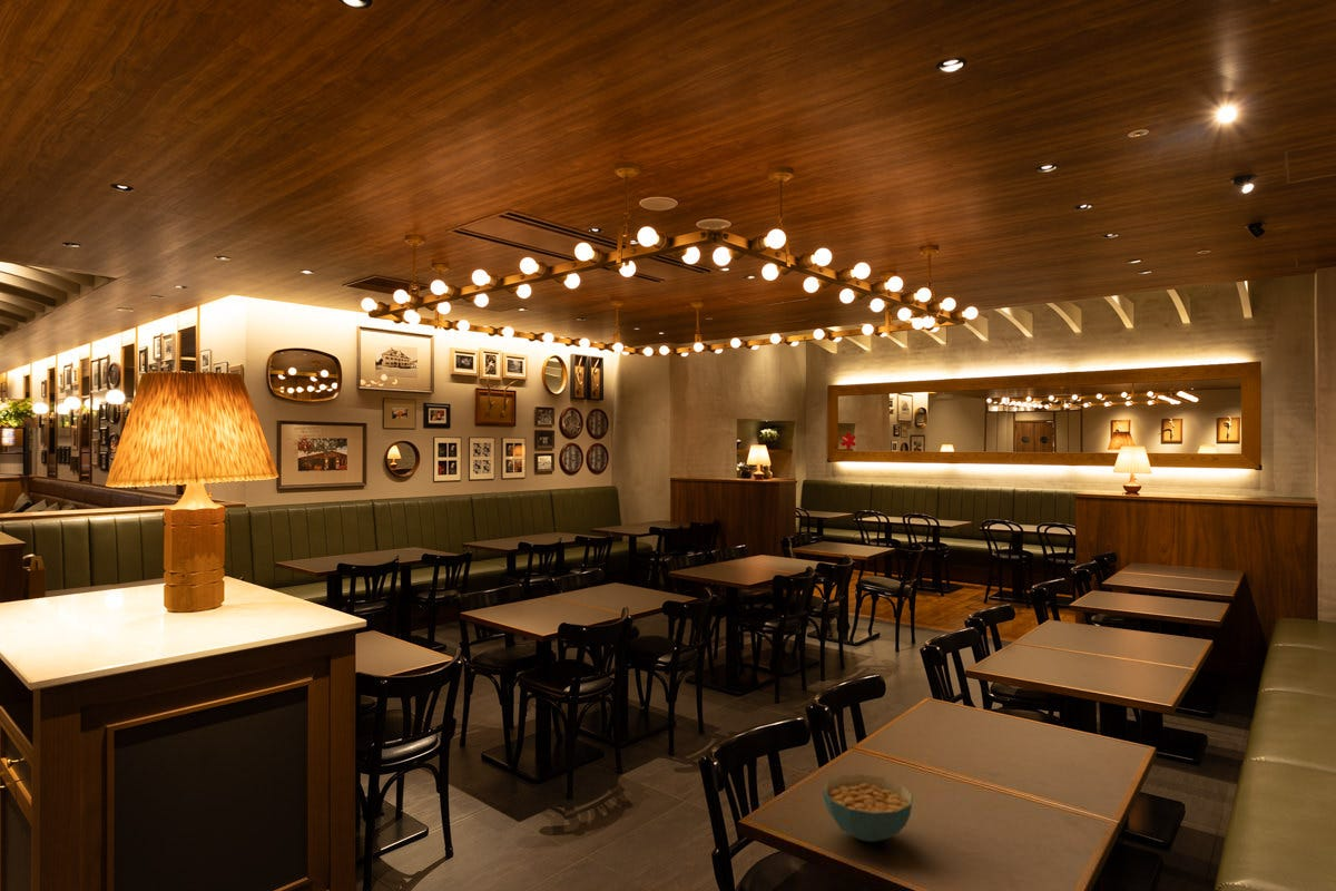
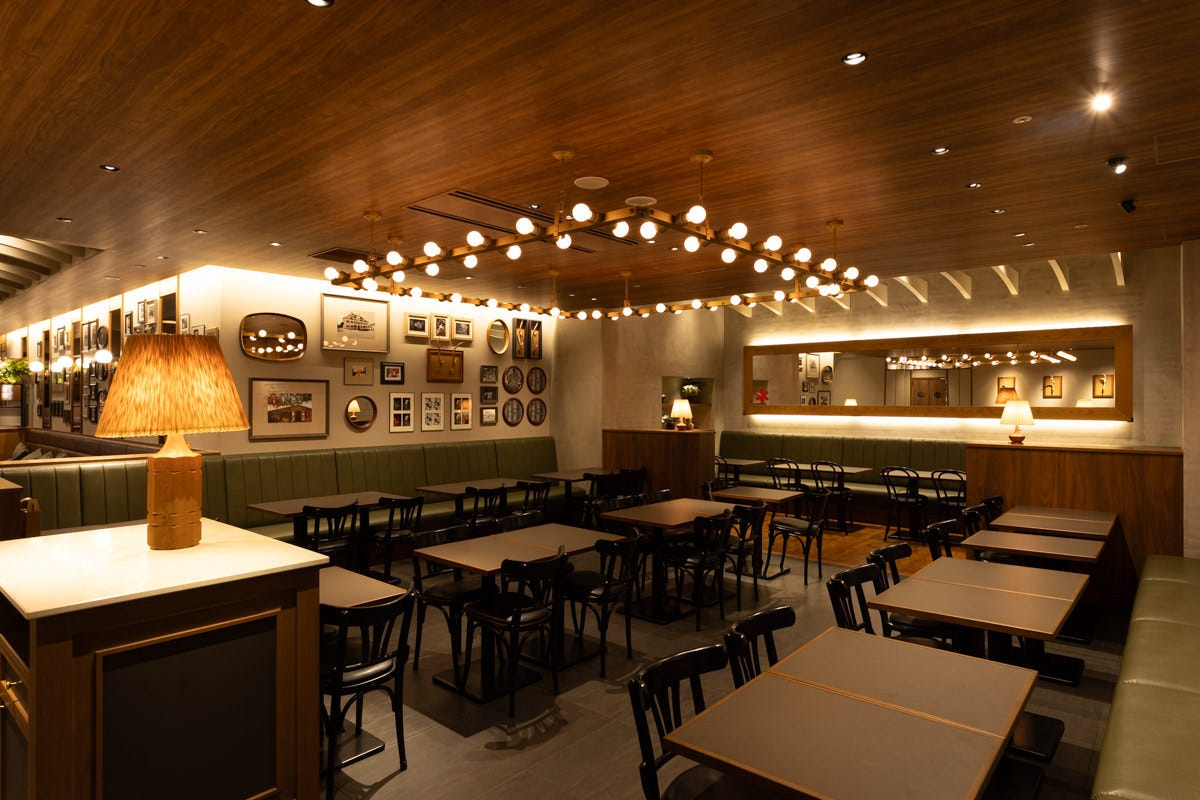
- cereal bowl (867, 813)
